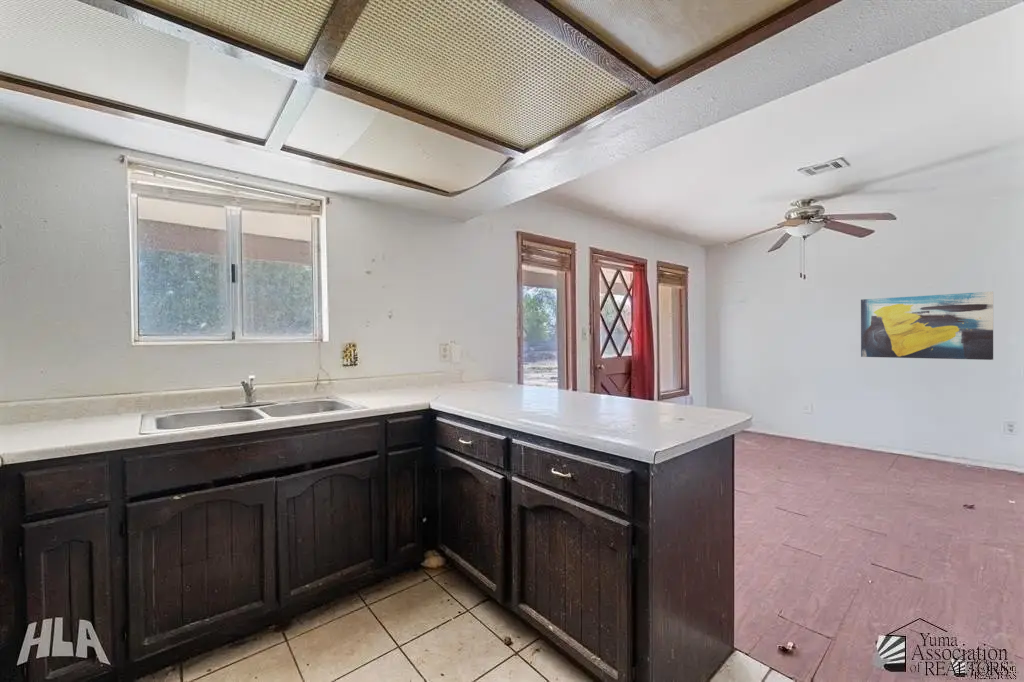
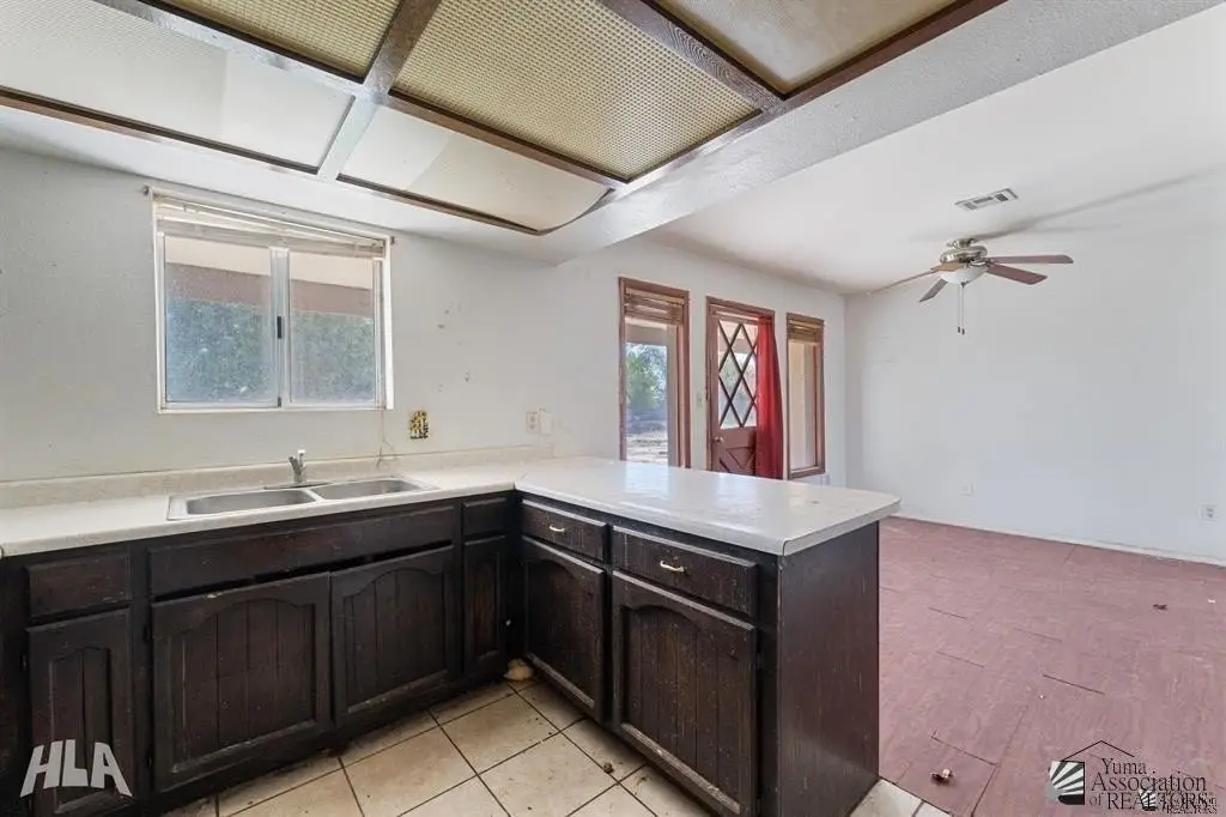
- wall art (921, 327)
